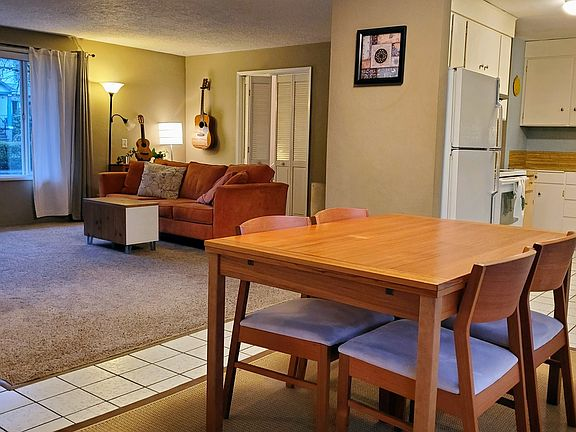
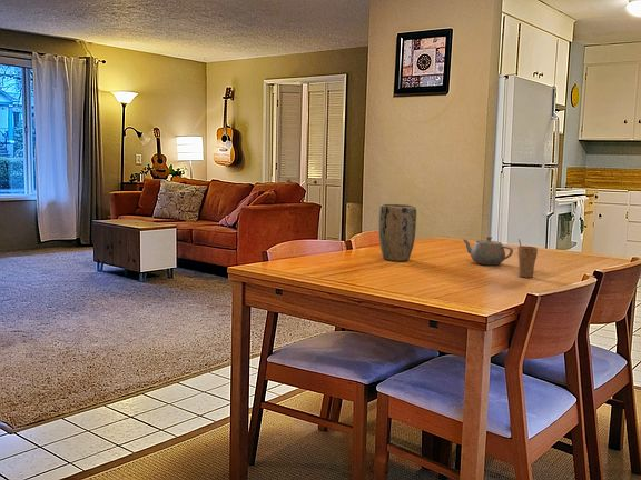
+ plant pot (396, 232)
+ cup (526, 258)
+ teapot (486, 249)
